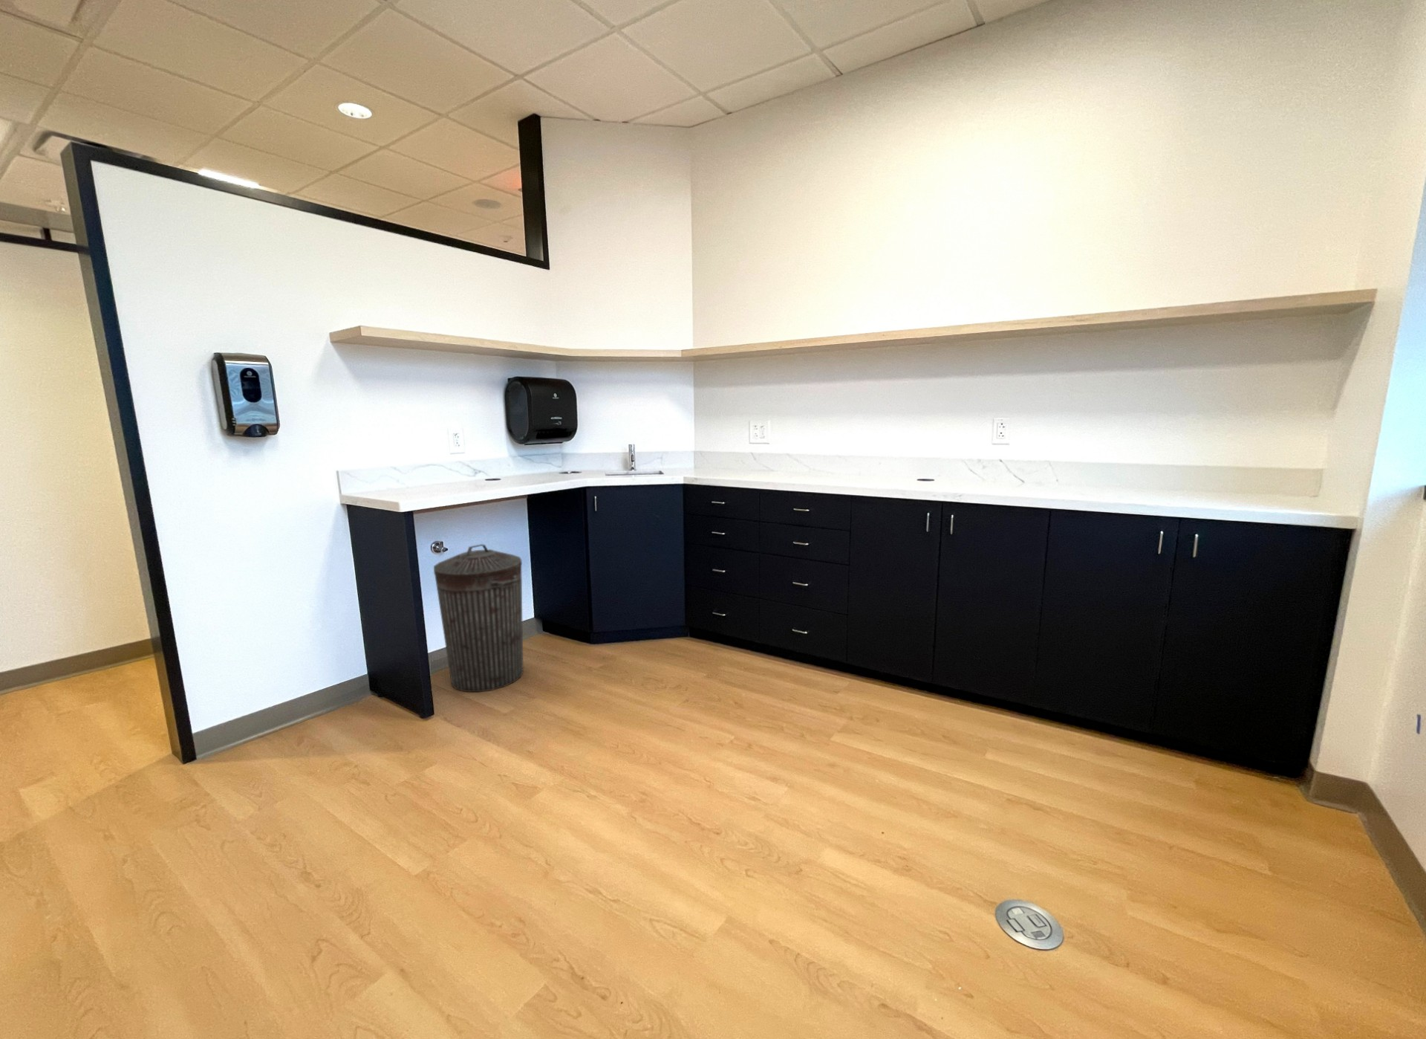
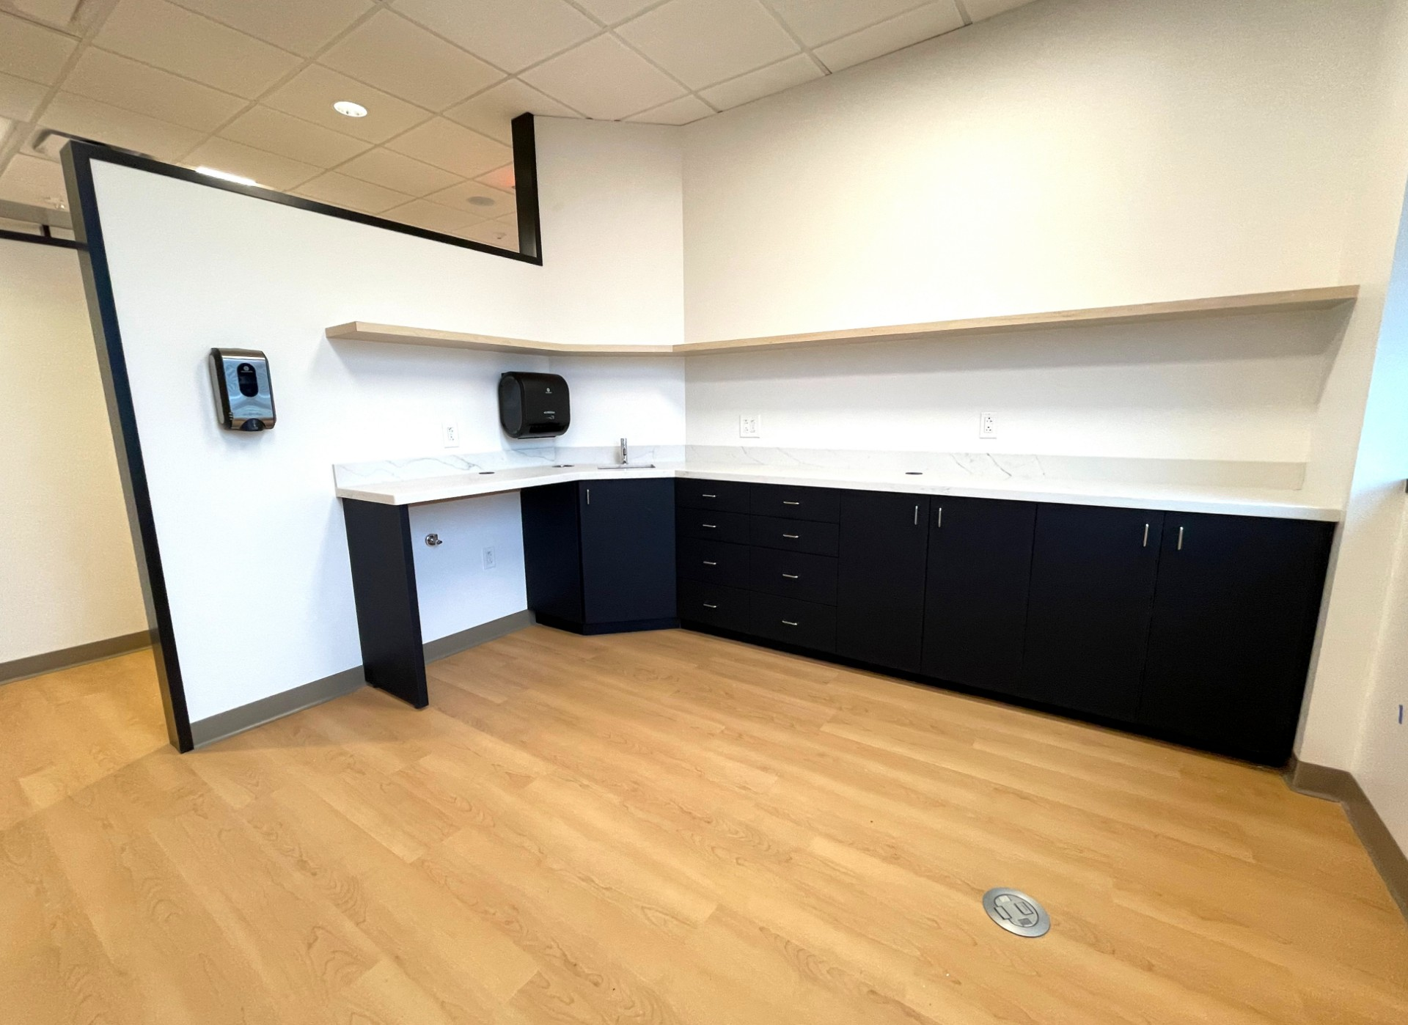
- trash can (482, 613)
